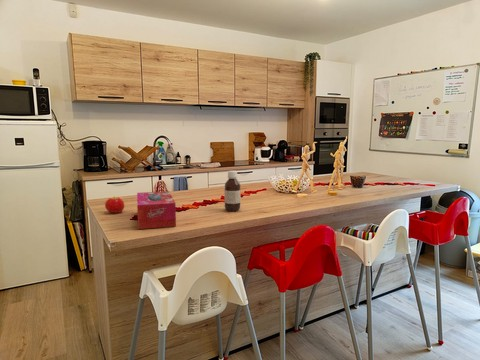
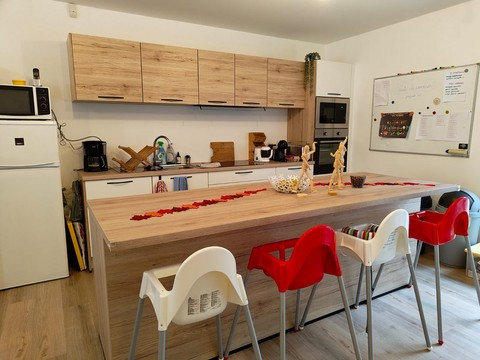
- fruit (115, 204)
- bottle (232, 190)
- tissue box (155, 208)
